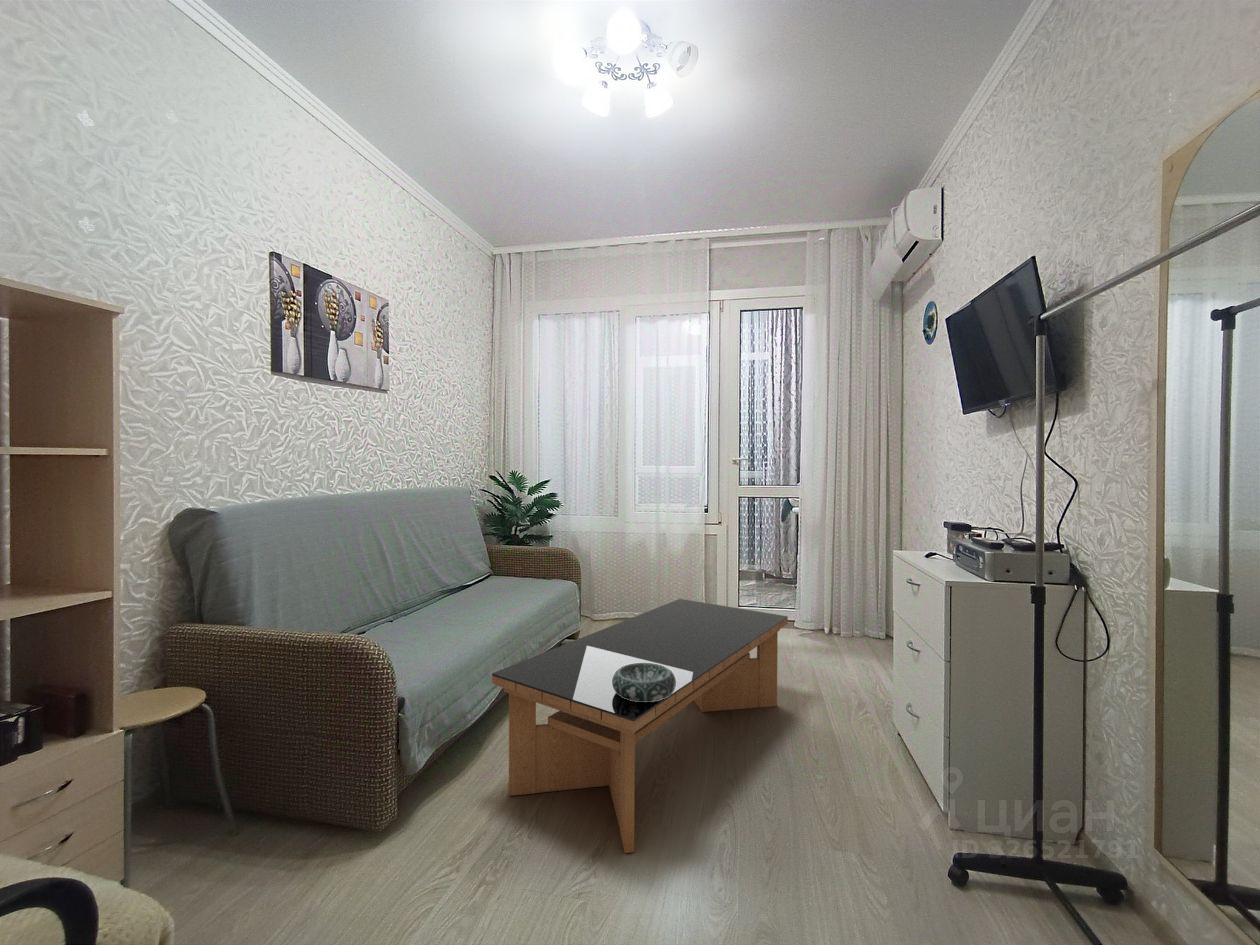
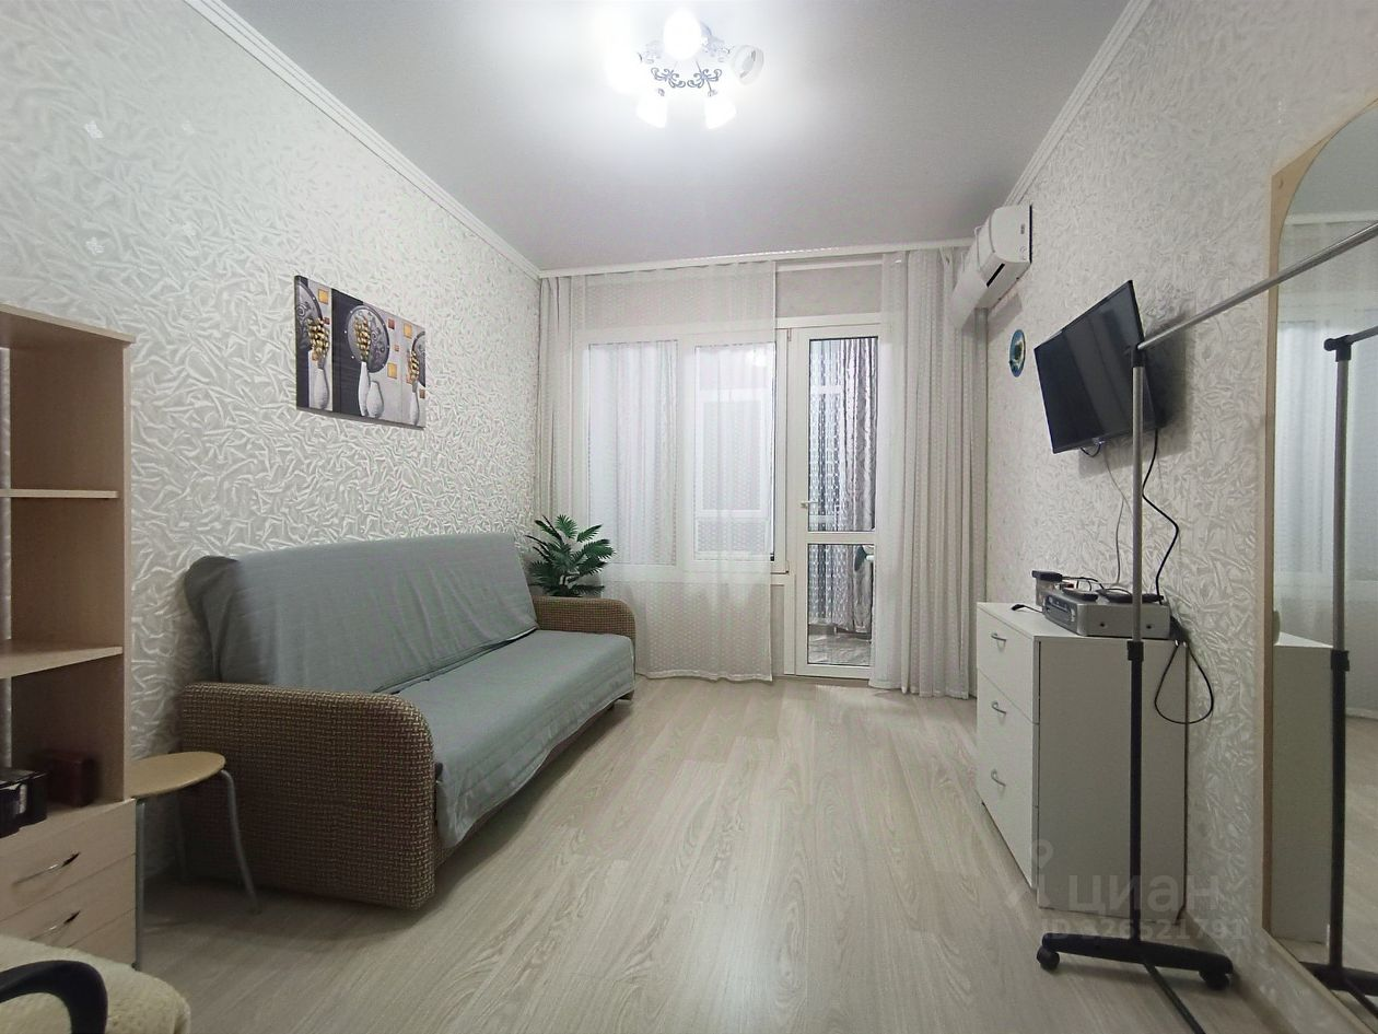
- decorative bowl (644, 681)
- coffee table (667, 697)
